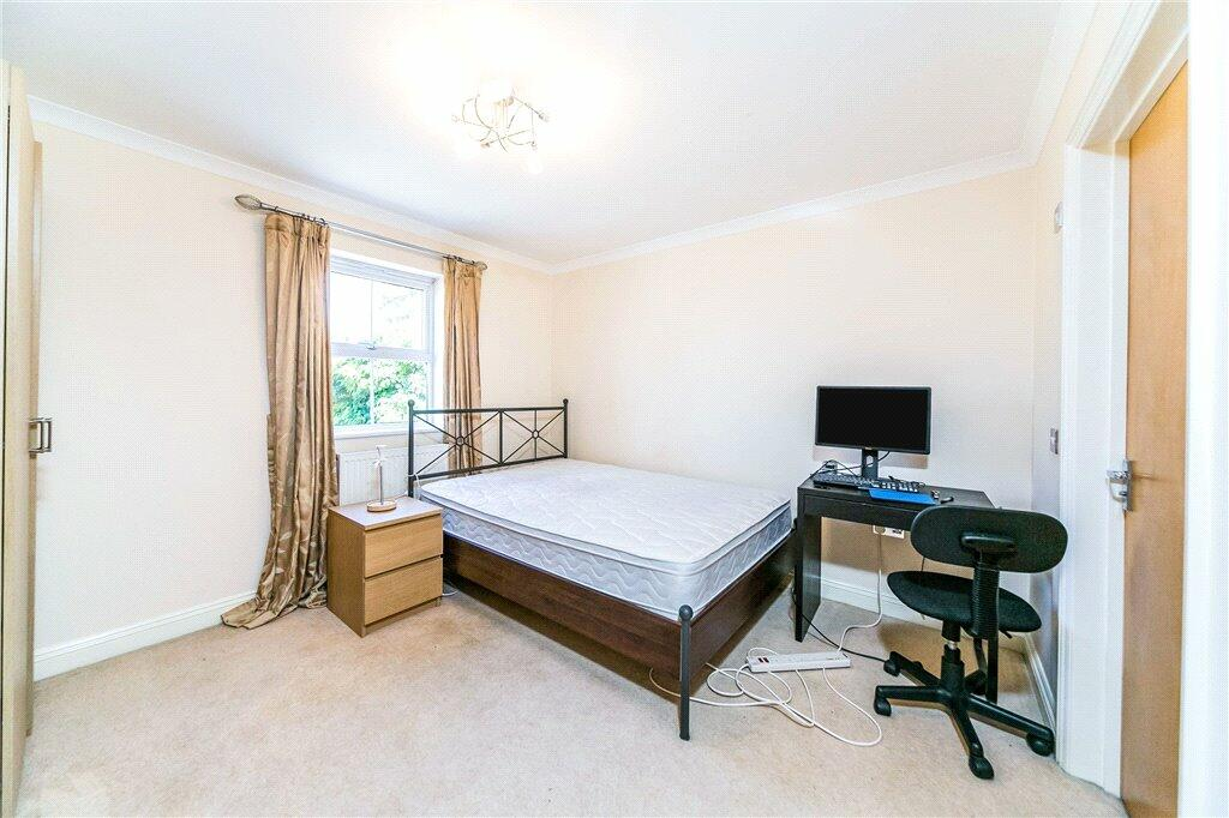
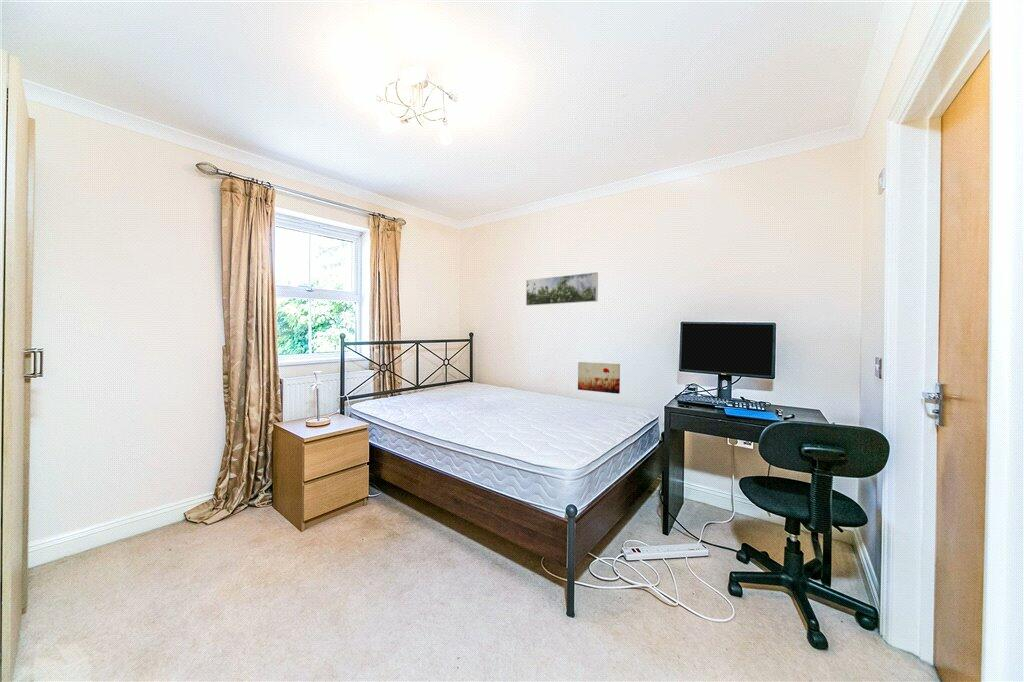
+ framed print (559, 290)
+ wall art (598, 377)
